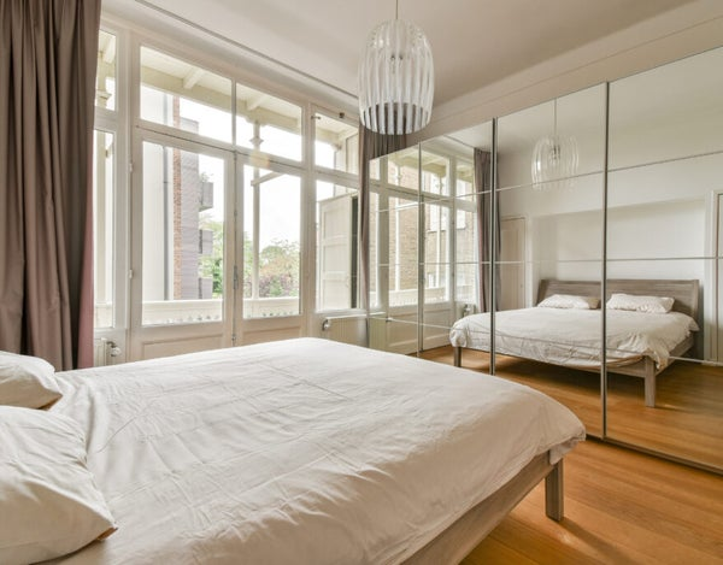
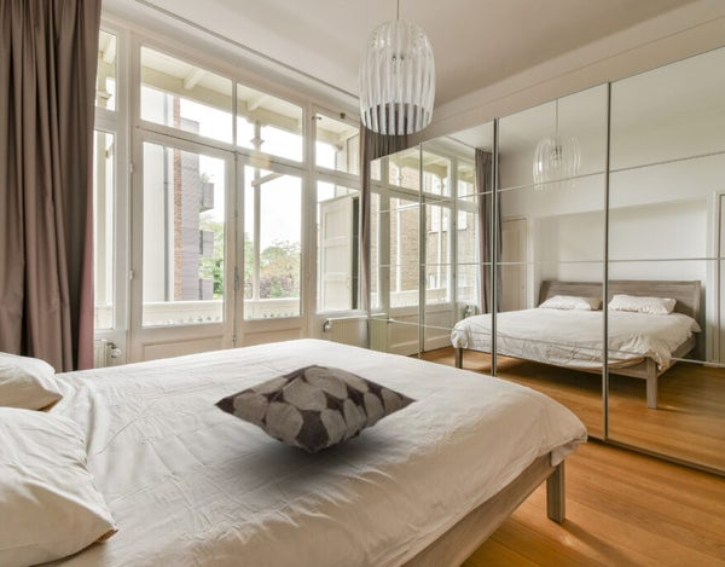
+ decorative pillow (317, 401)
